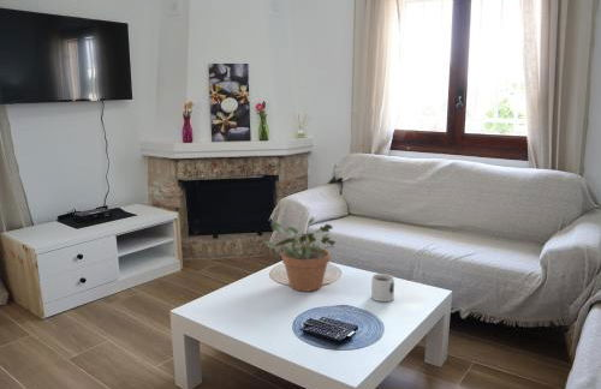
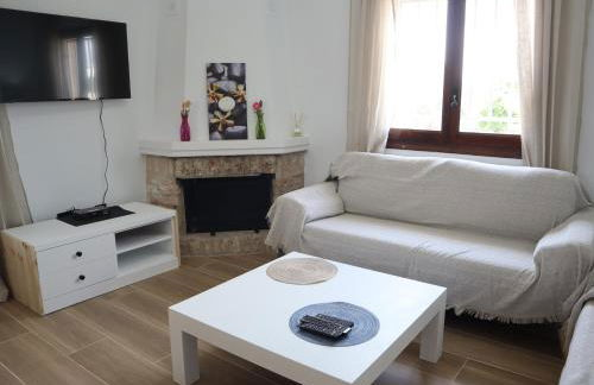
- mug (381, 286)
- potted plant (300, 255)
